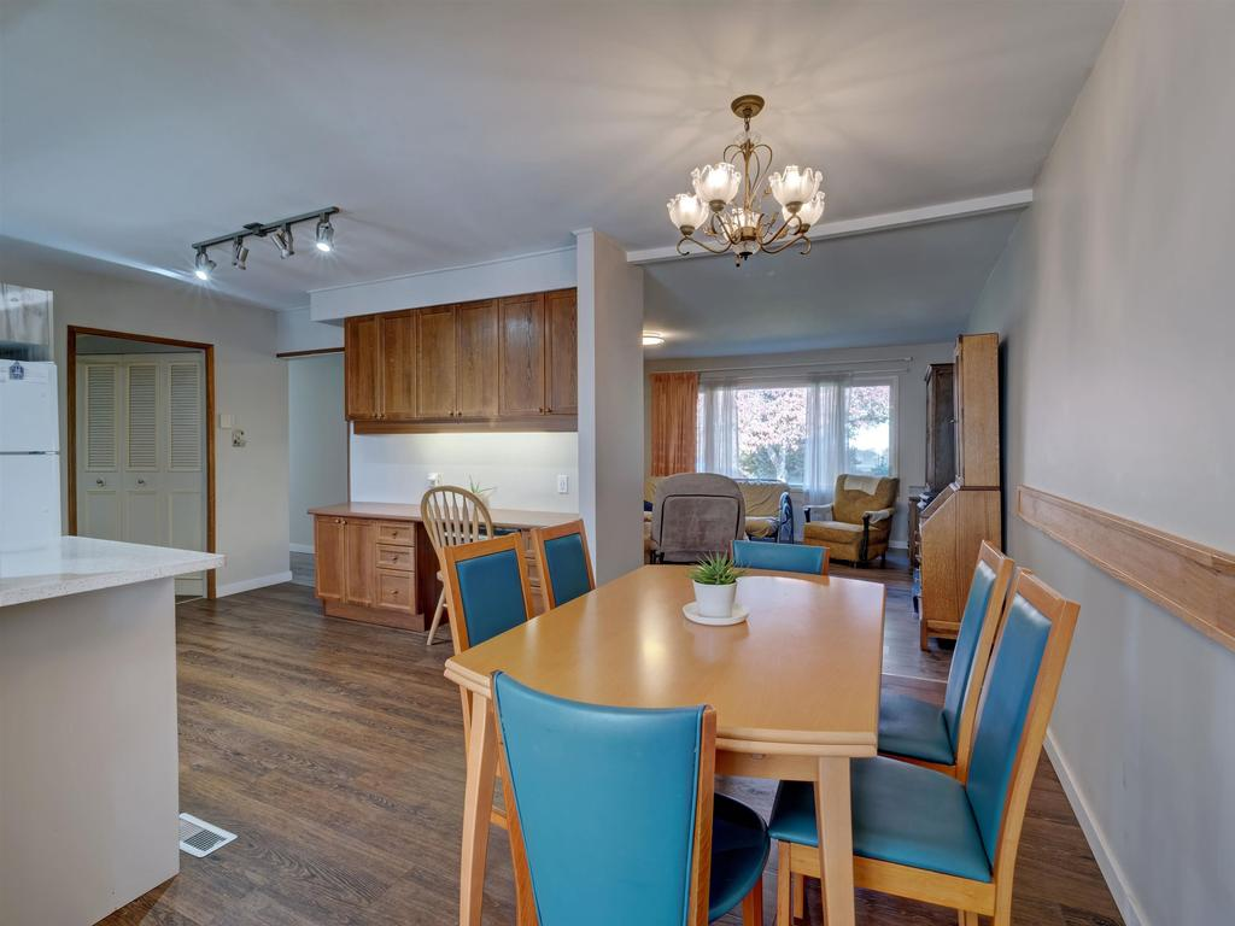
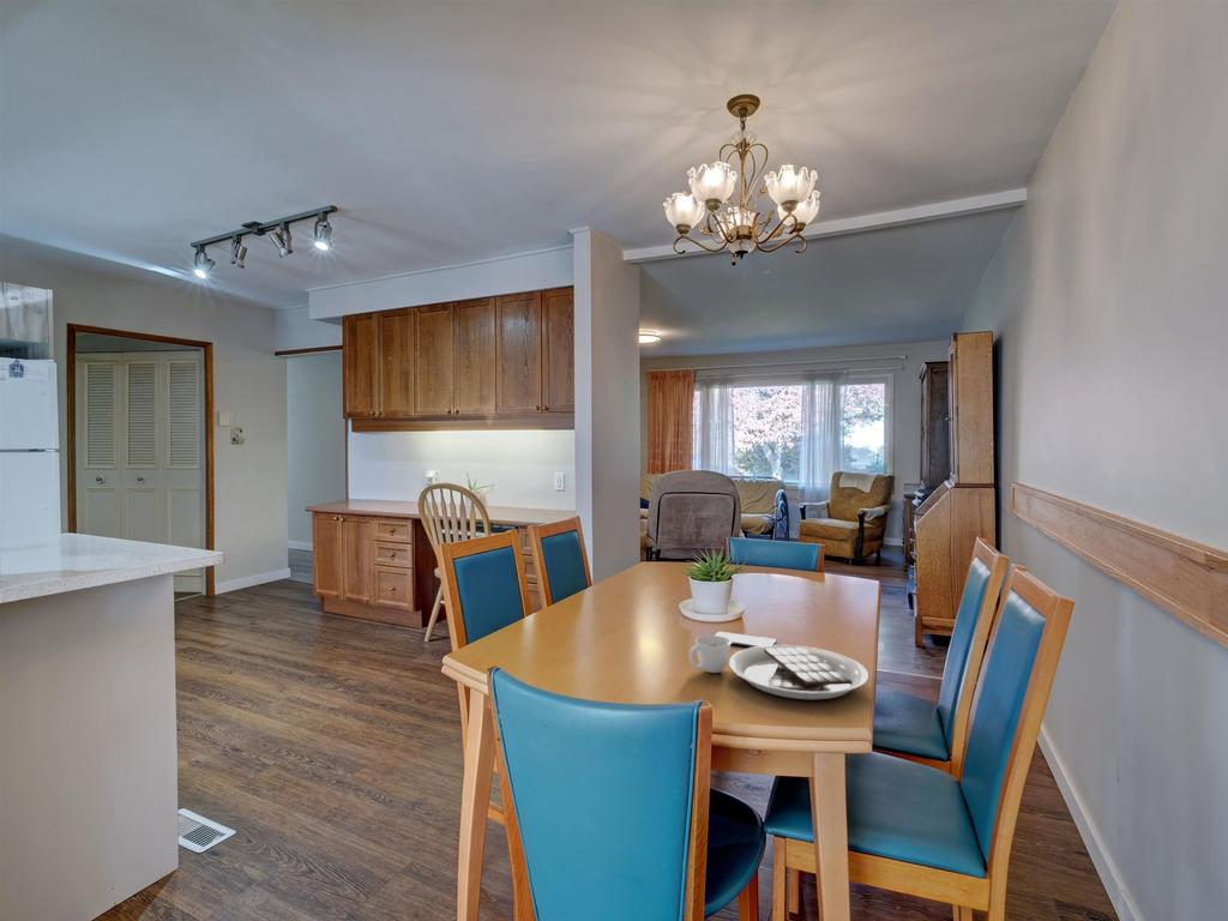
+ placemat (768, 650)
